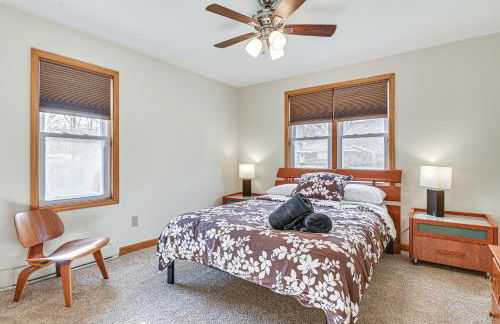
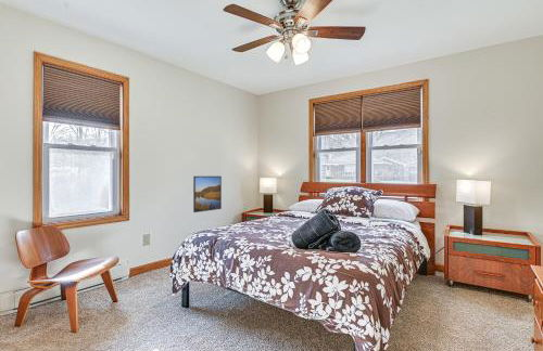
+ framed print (207, 193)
